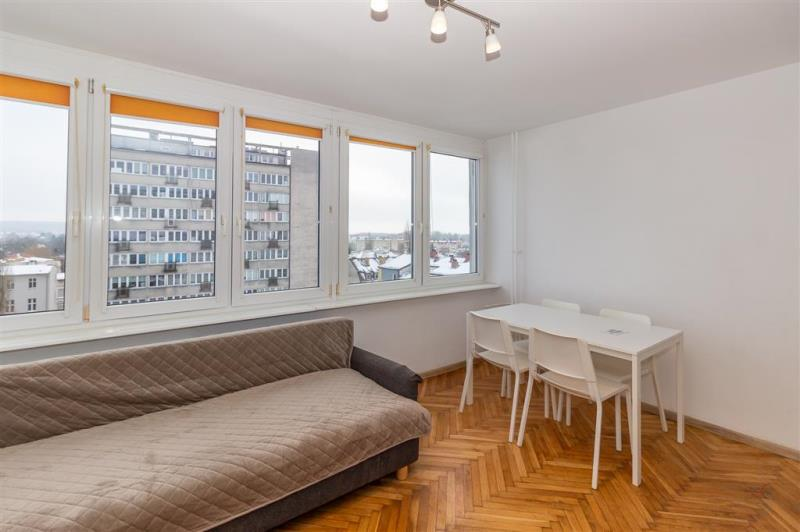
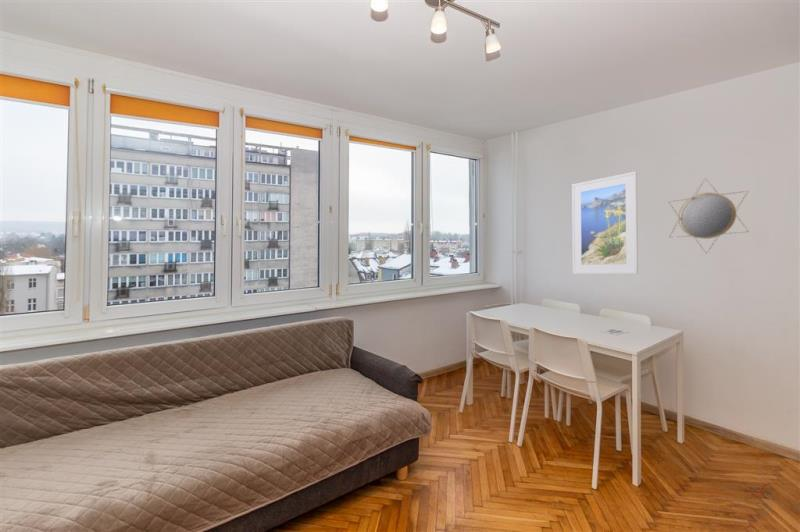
+ home mirror (705, 215)
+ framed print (602, 226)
